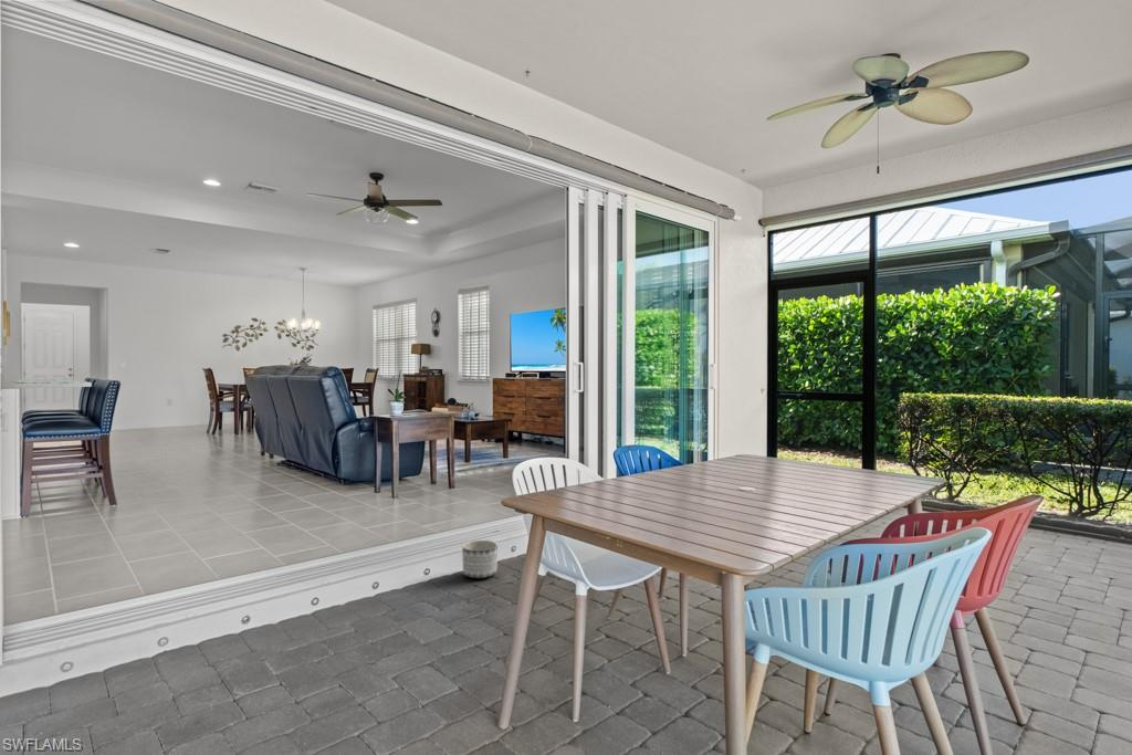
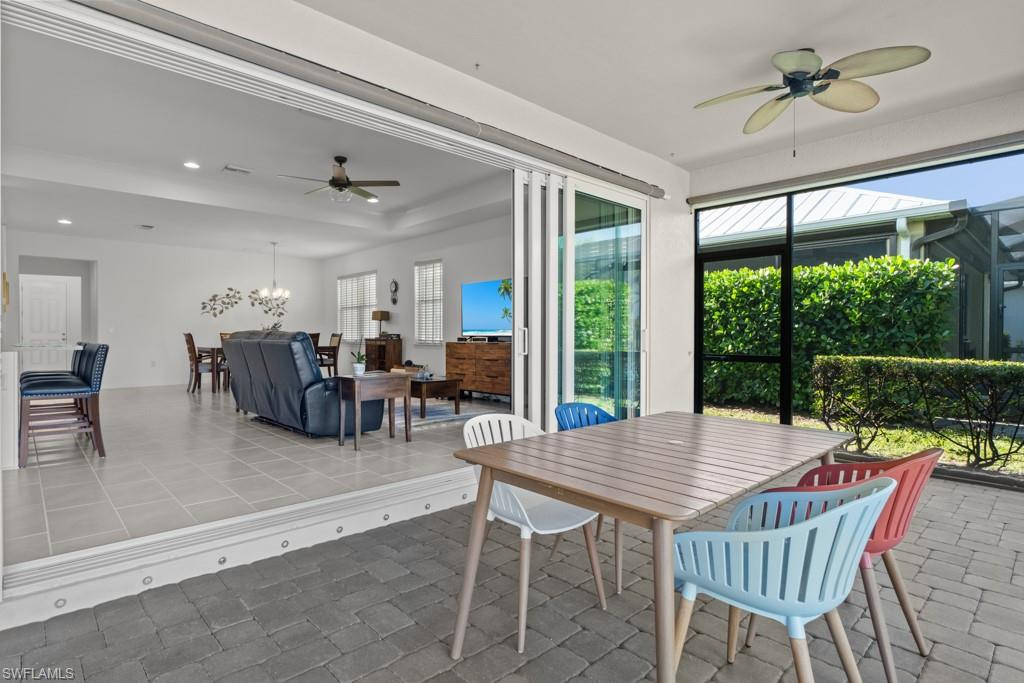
- planter (480, 559)
